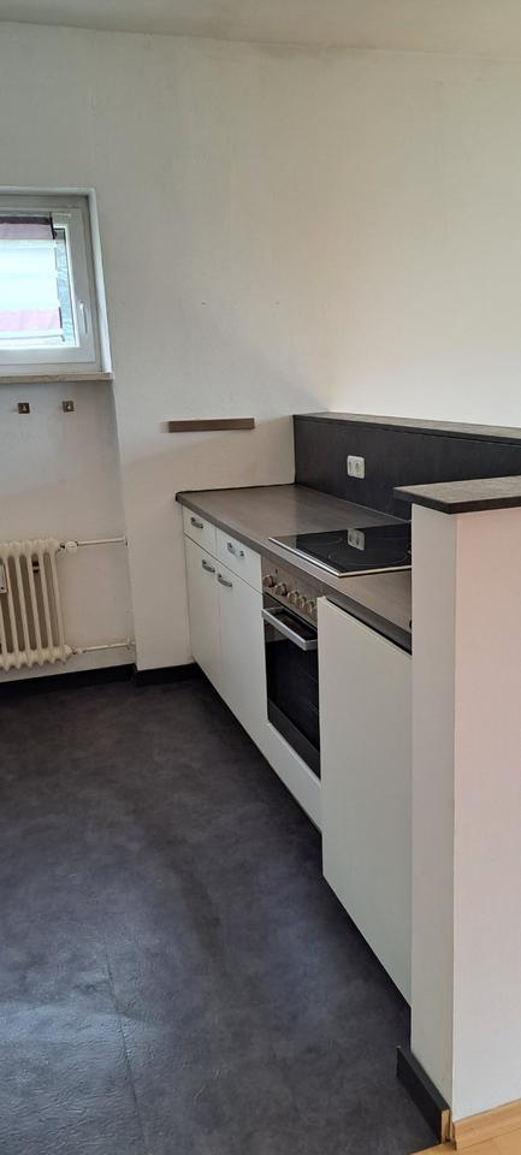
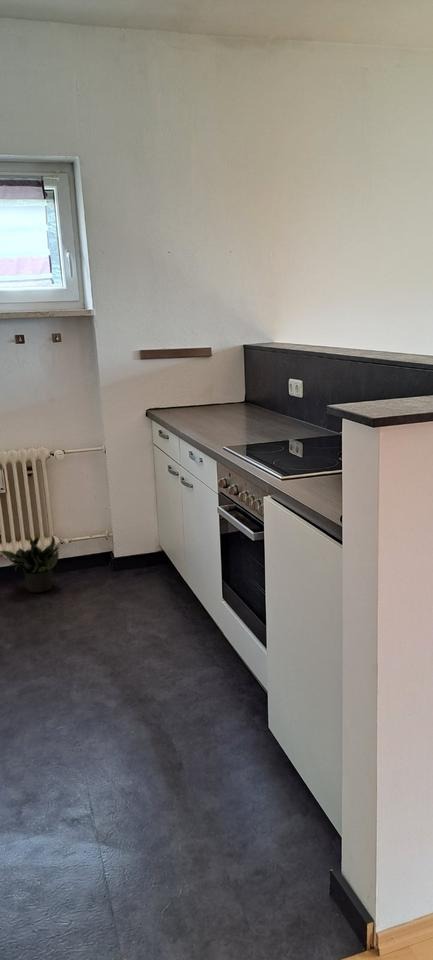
+ potted plant (30, 562)
